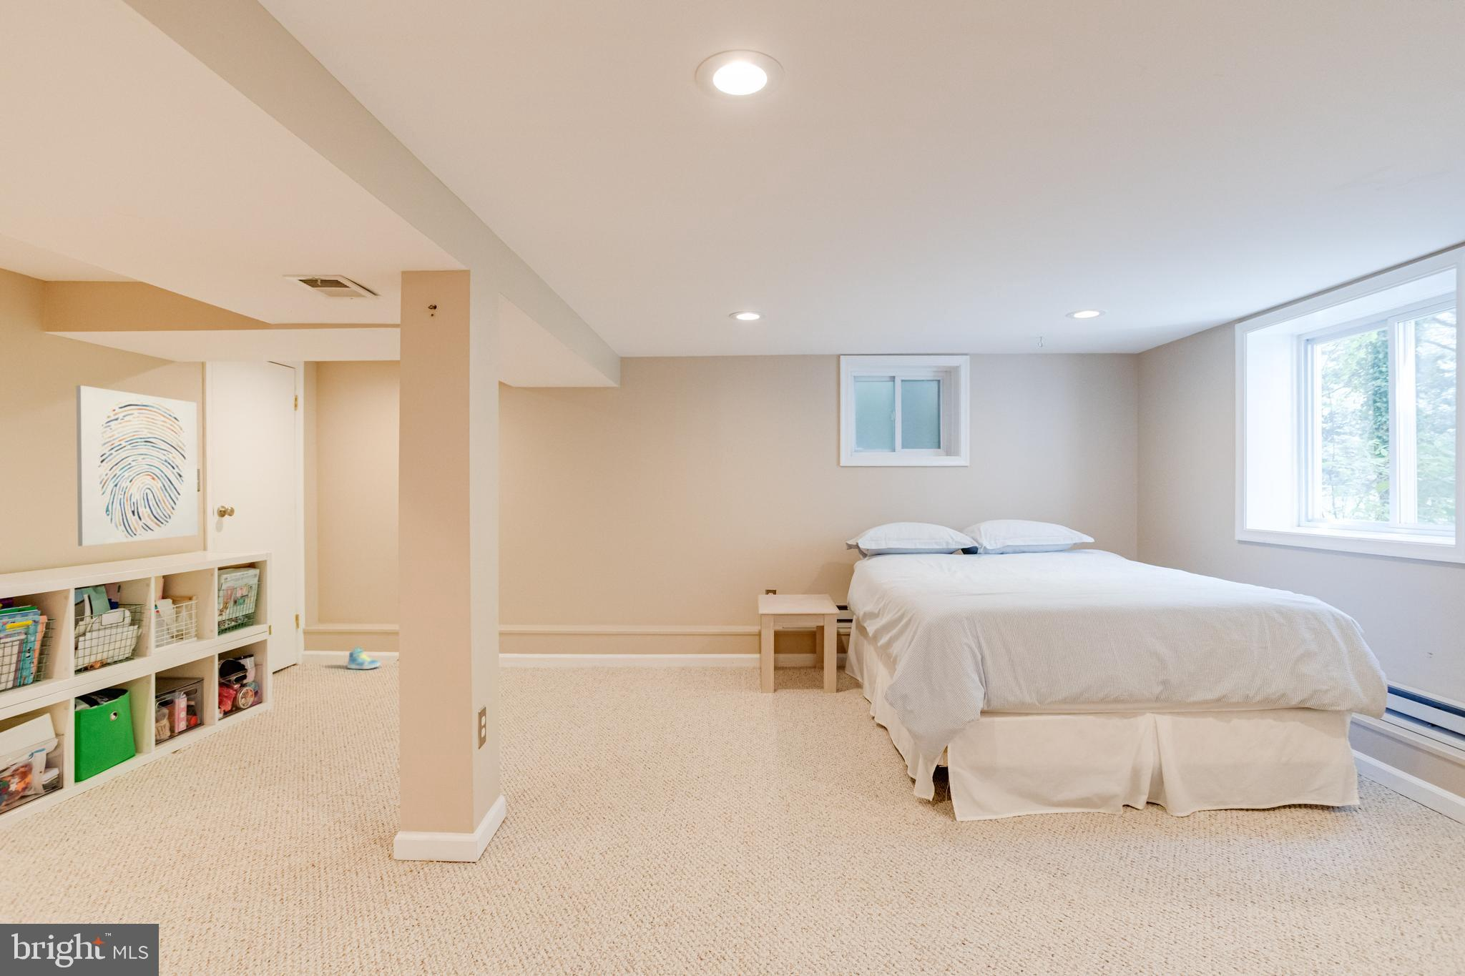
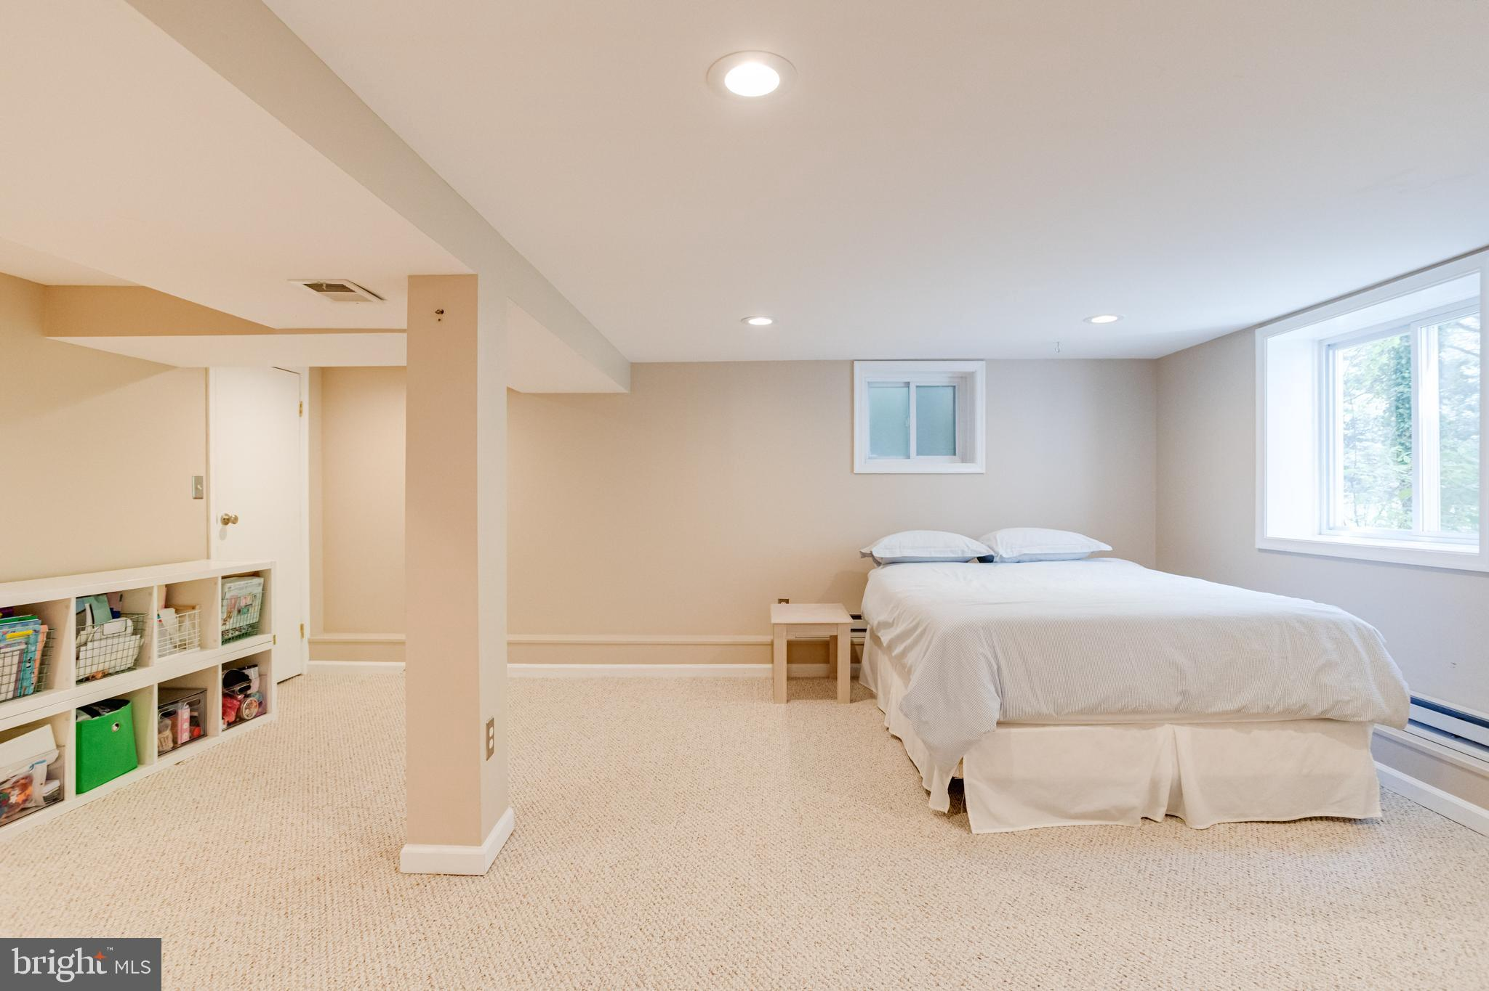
- wall art (143, 467)
- sneaker (364, 657)
